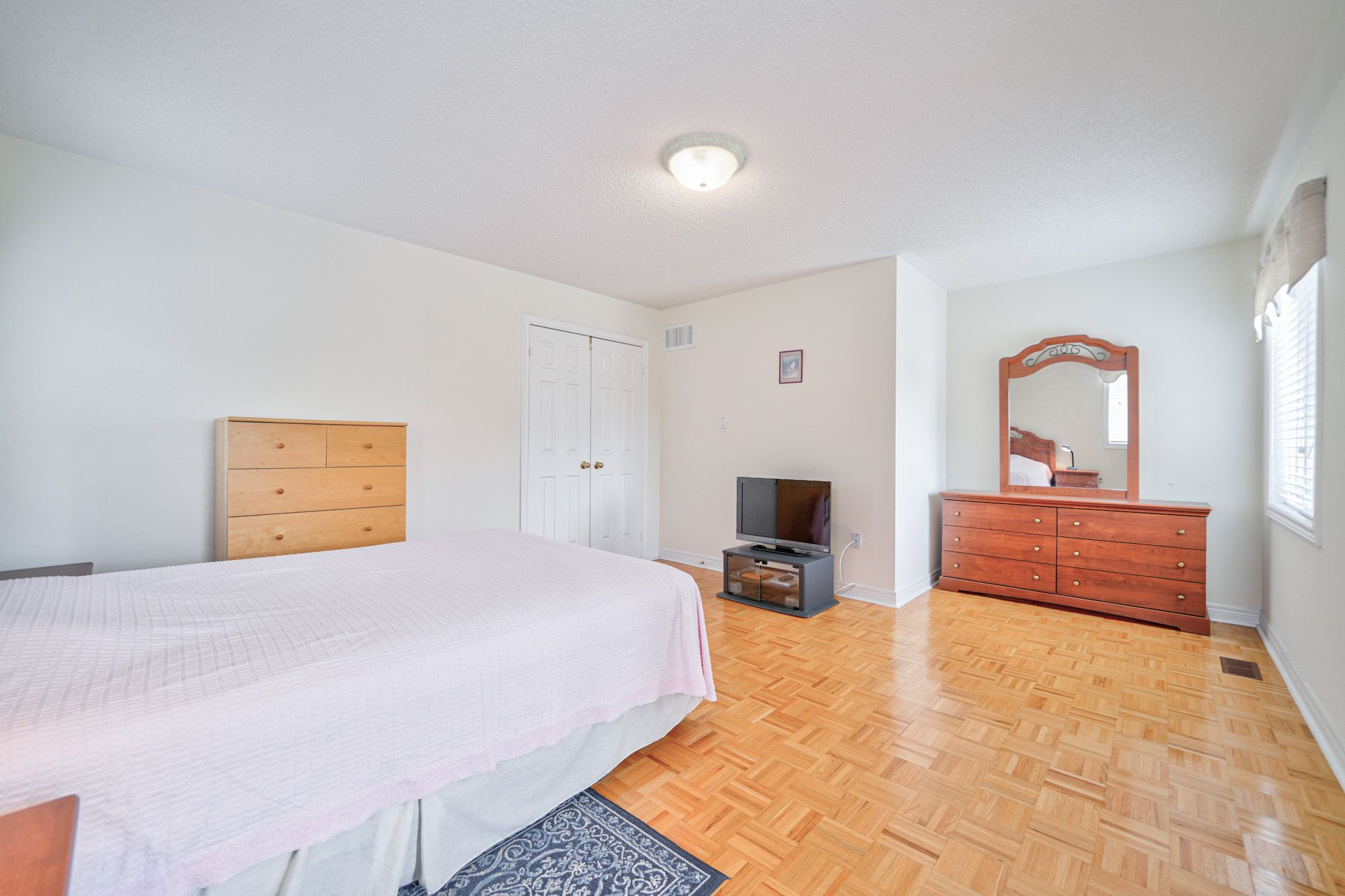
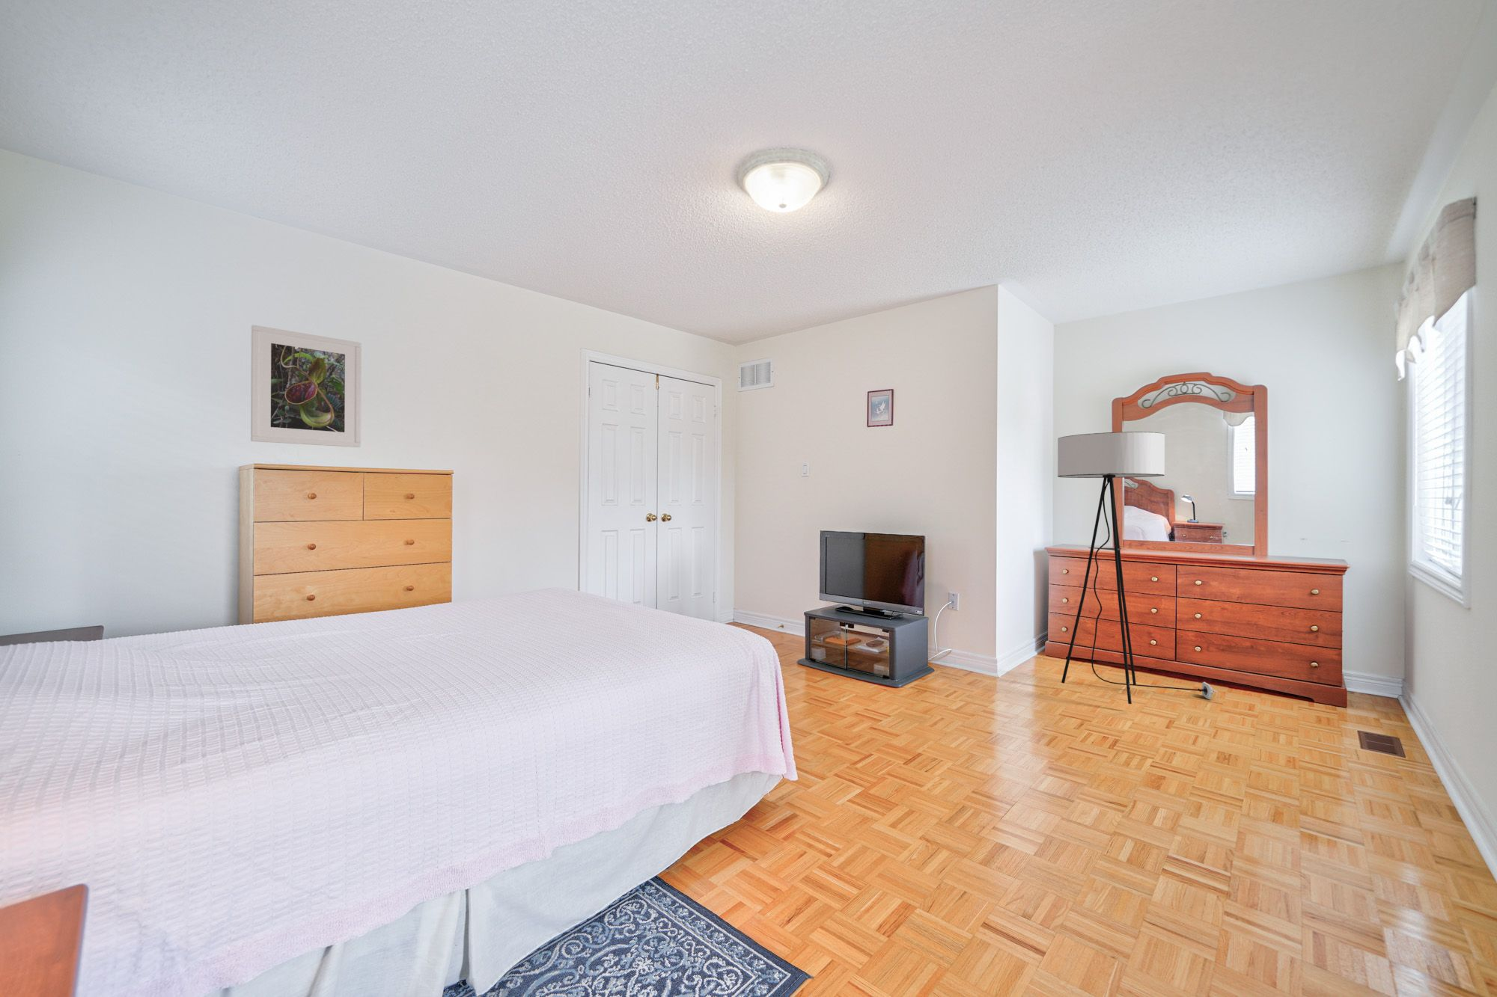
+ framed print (308, 389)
+ floor lamp (1121, 567)
